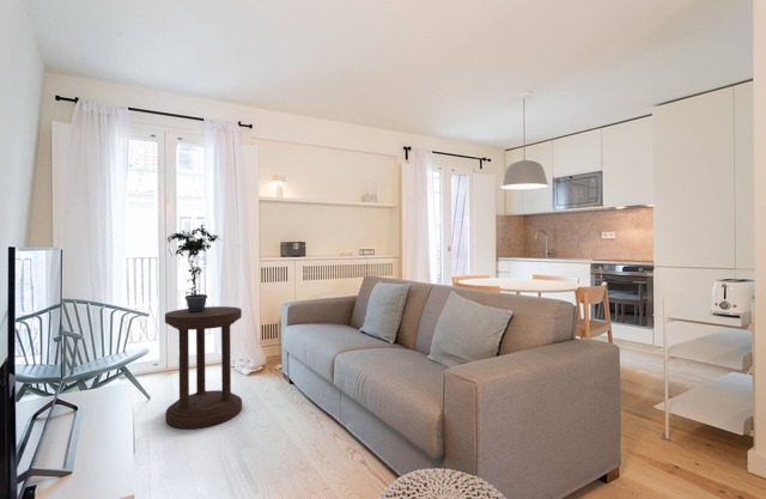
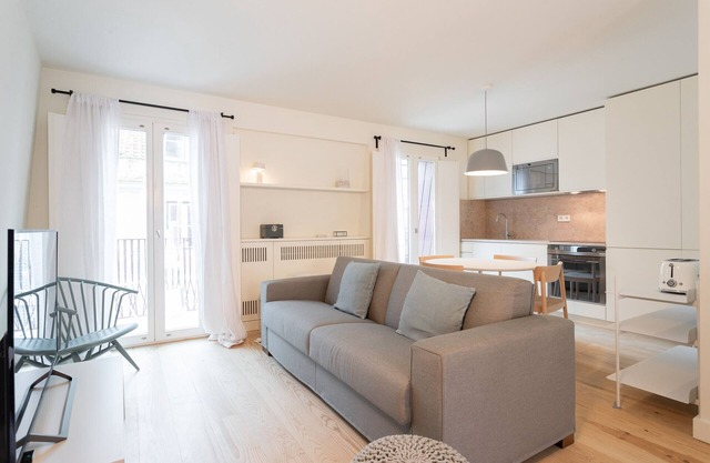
- potted plant (194, 268)
- side table (203, 361)
